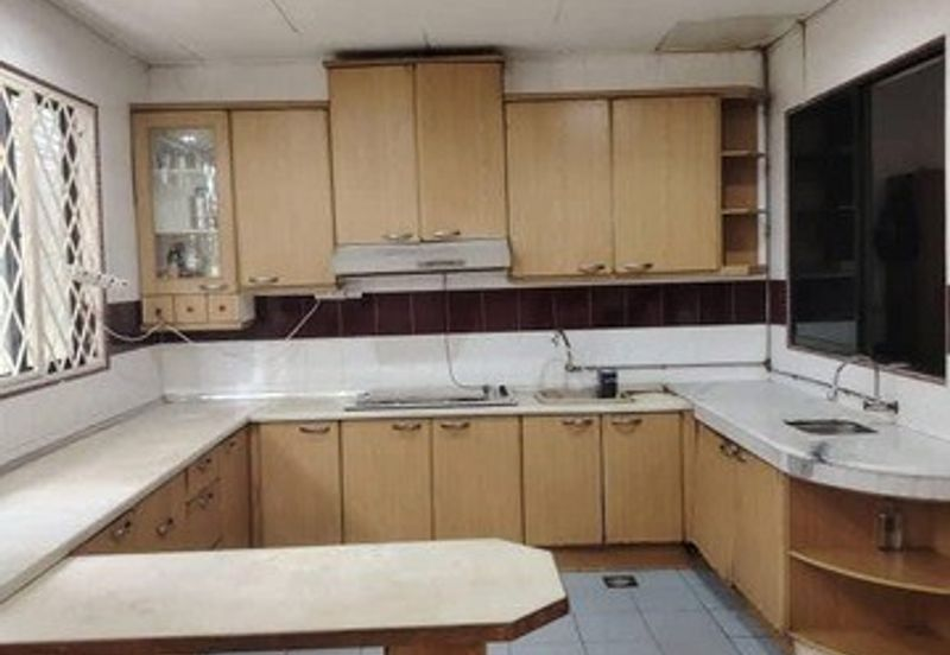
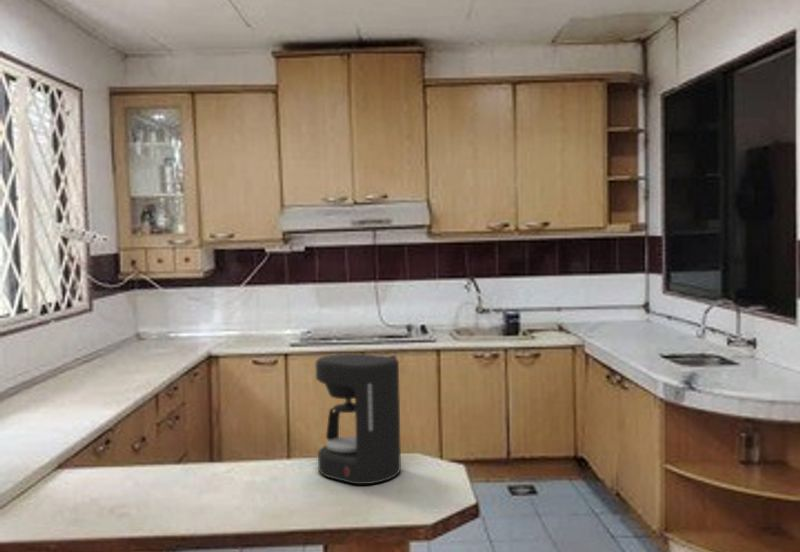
+ coffee maker (356, 415)
